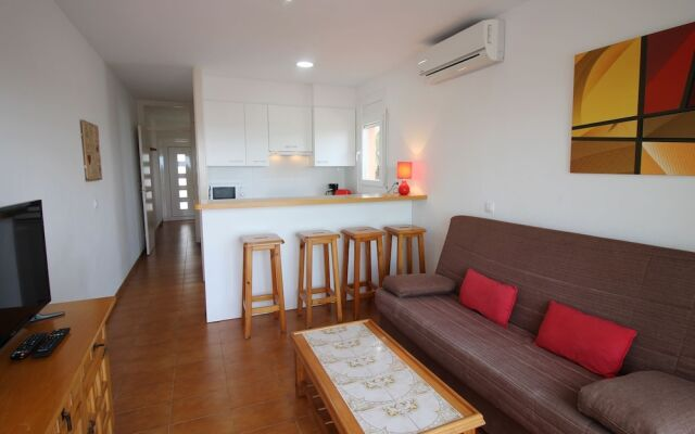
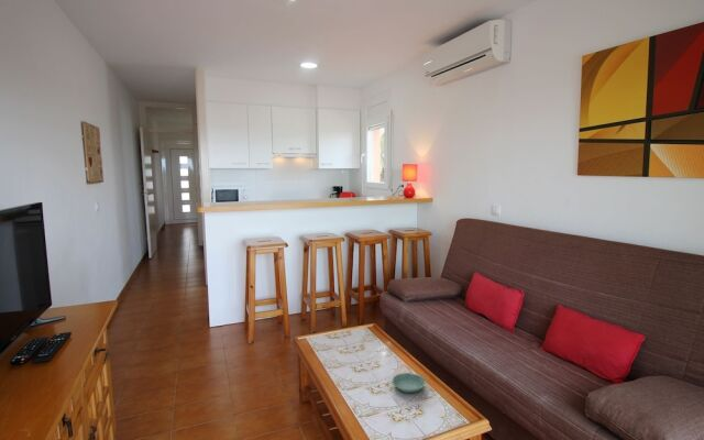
+ saucer (408, 383)
